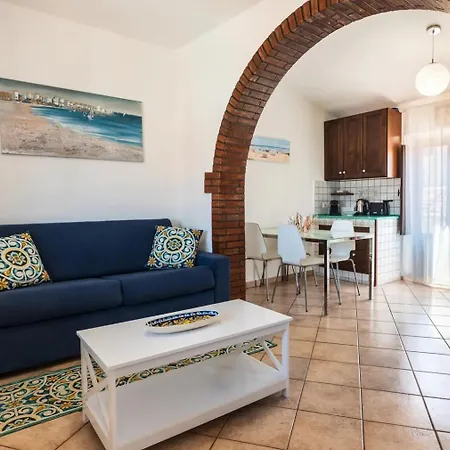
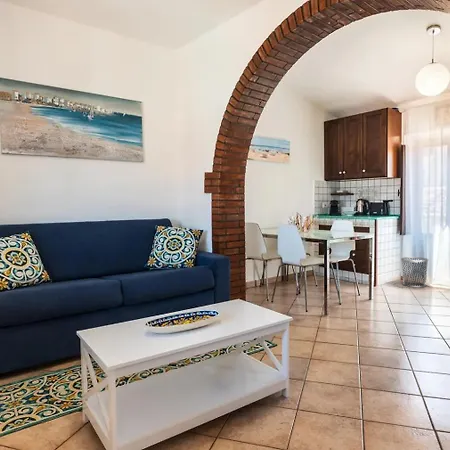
+ waste bin (414, 272)
